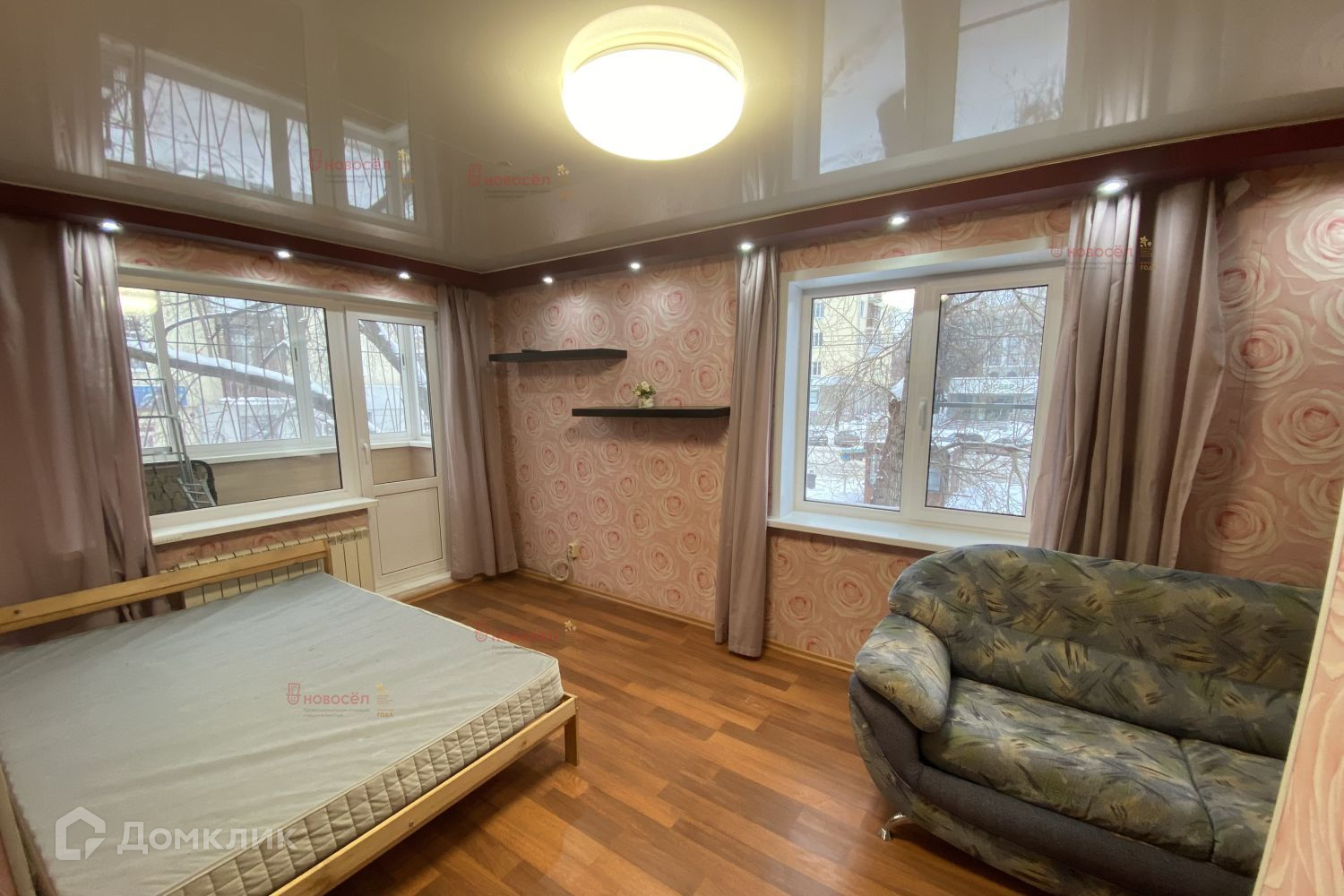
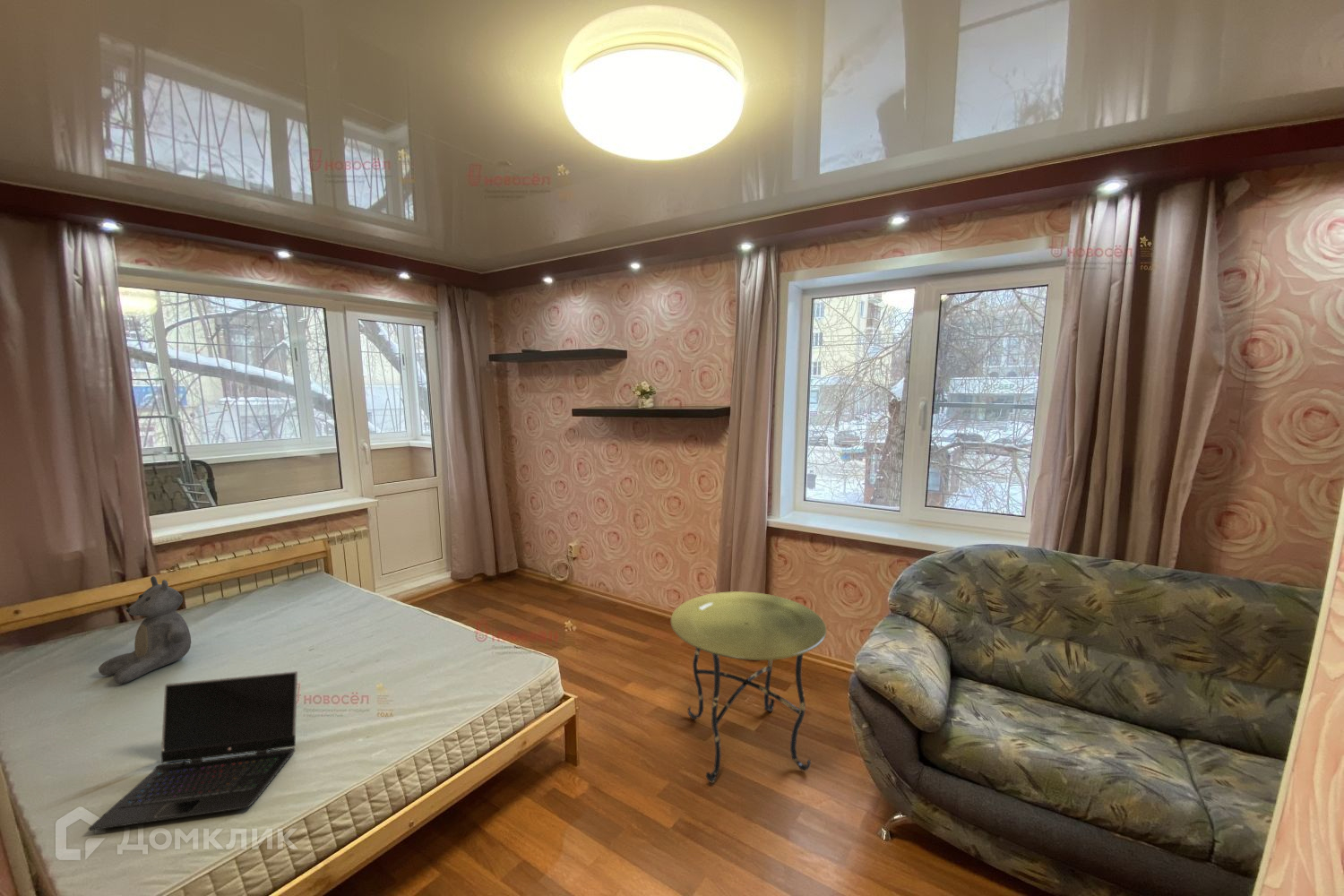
+ side table (745, 682)
+ teddy bear (144, 625)
+ laptop computer (204, 744)
